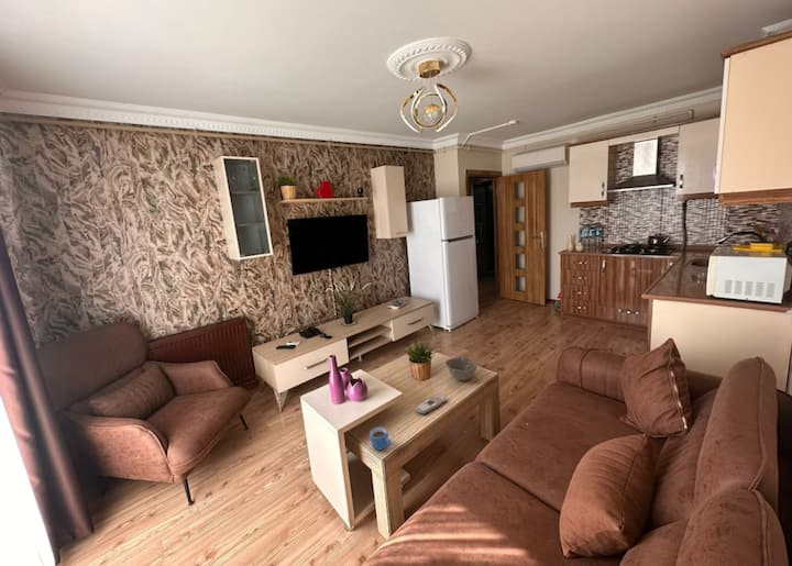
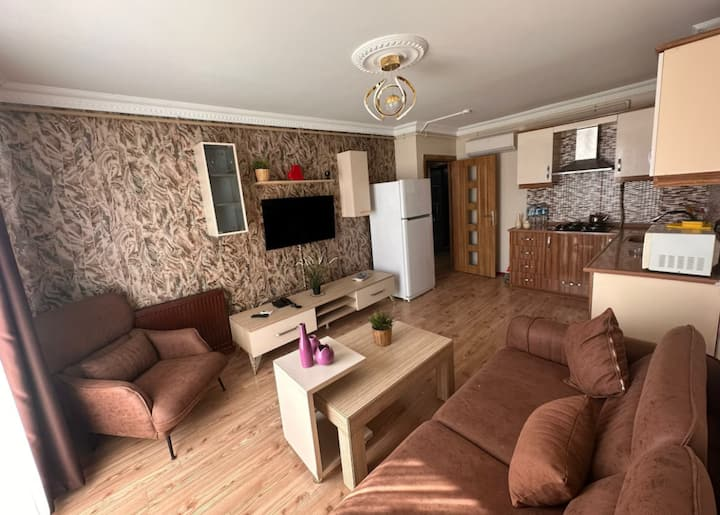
- bowl (462, 370)
- remote control (430, 403)
- mug (381, 440)
